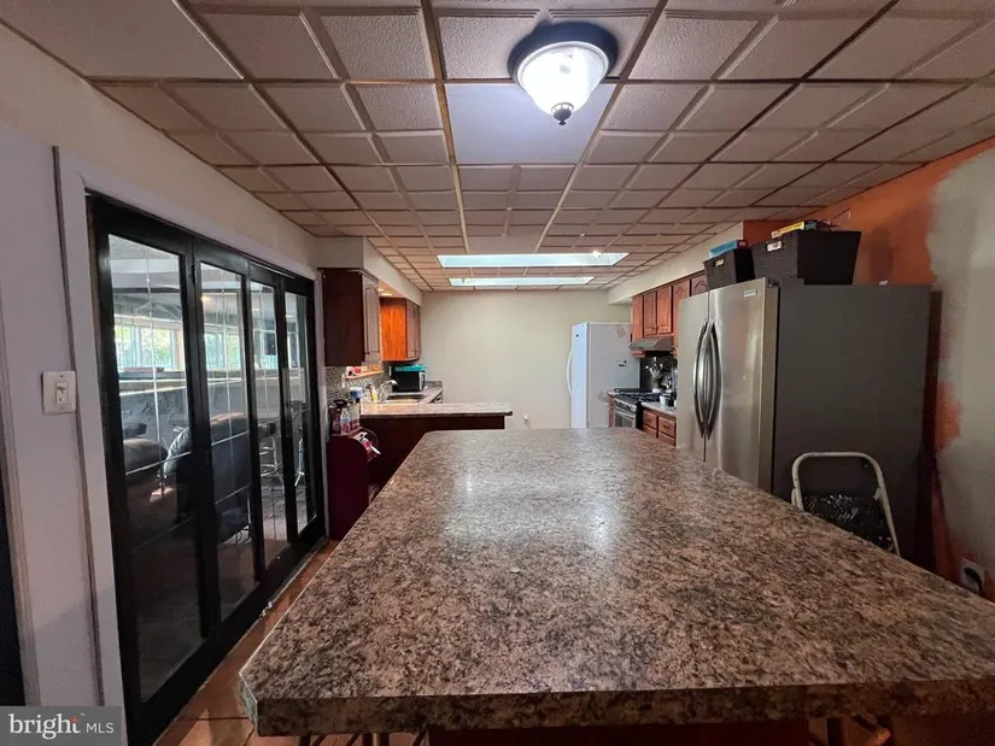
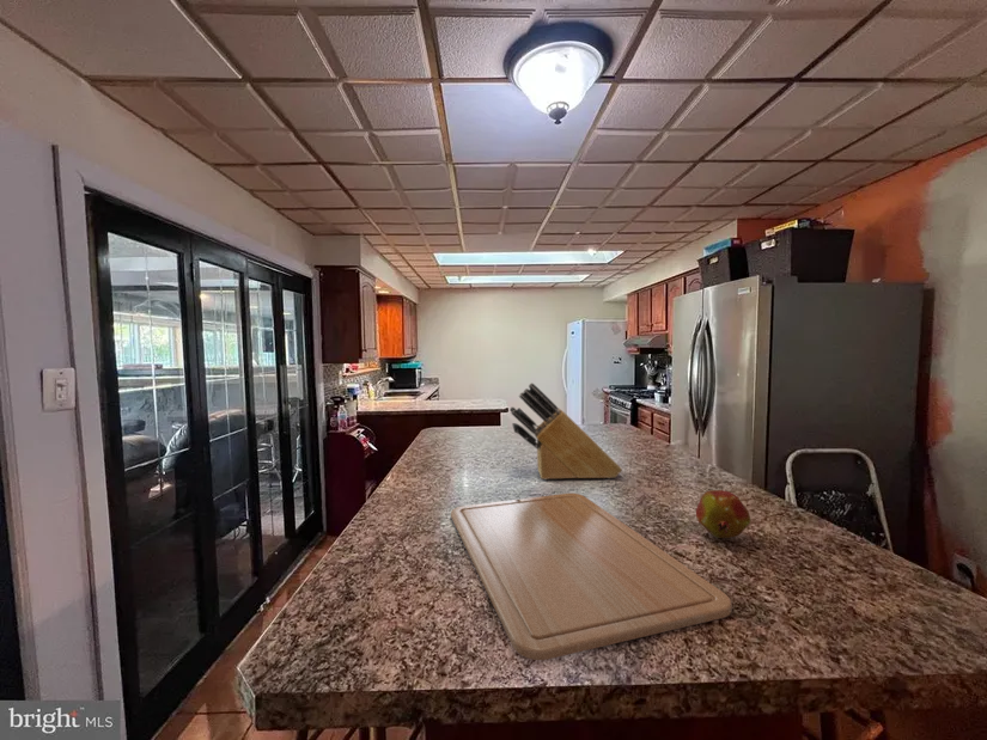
+ knife block (563, 428)
+ chopping board (560, 548)
+ fruit (721, 515)
